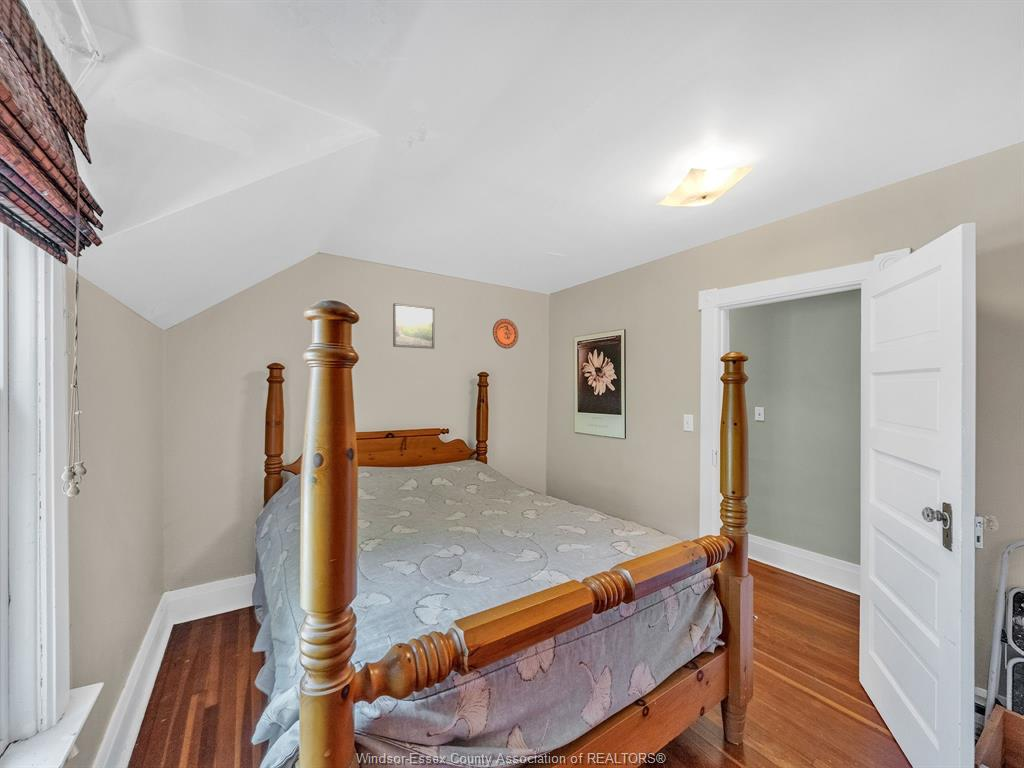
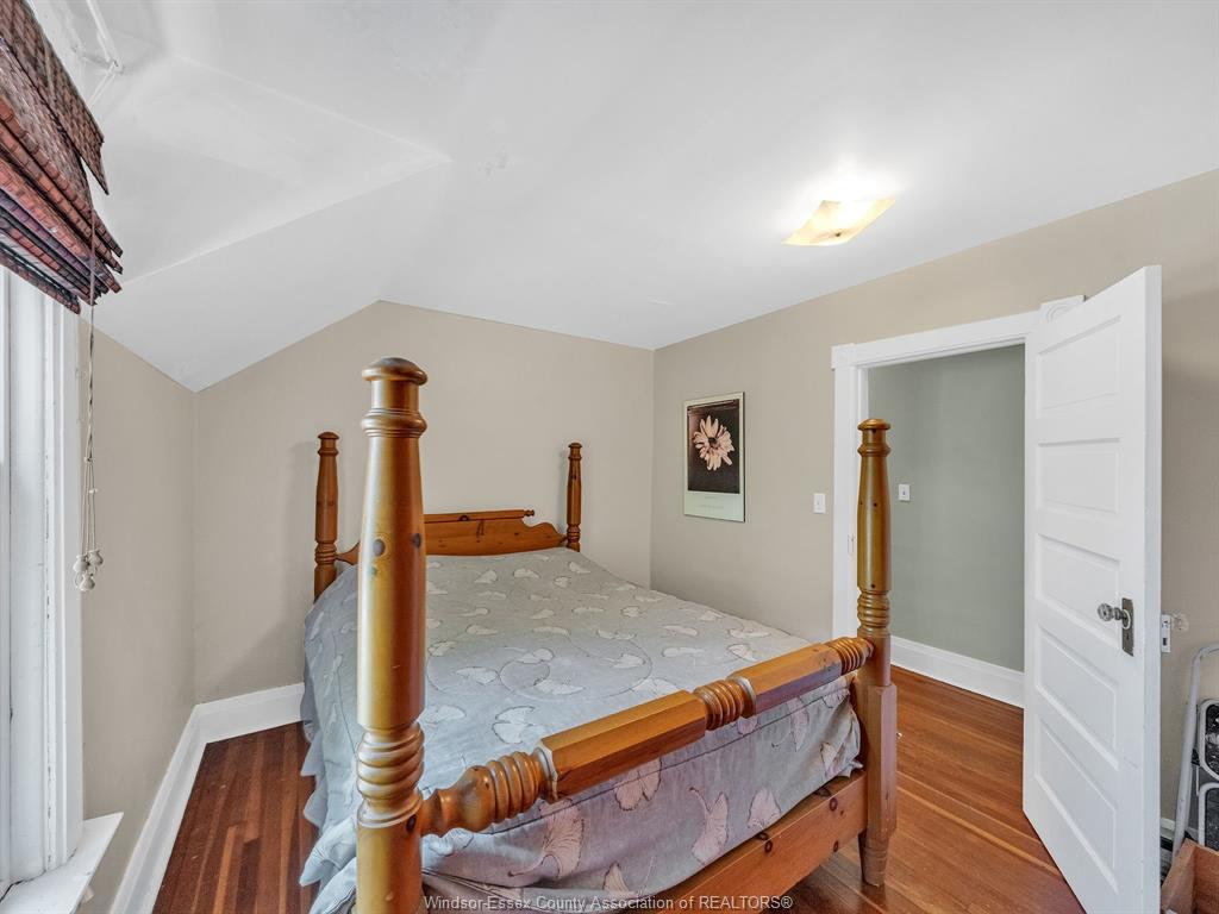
- decorative plate (505, 333)
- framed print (414, 326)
